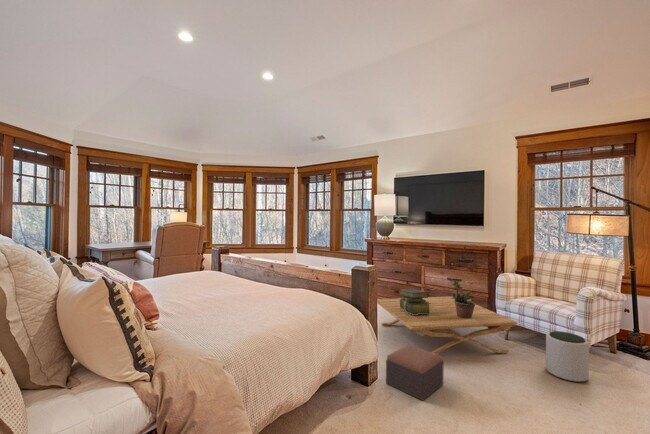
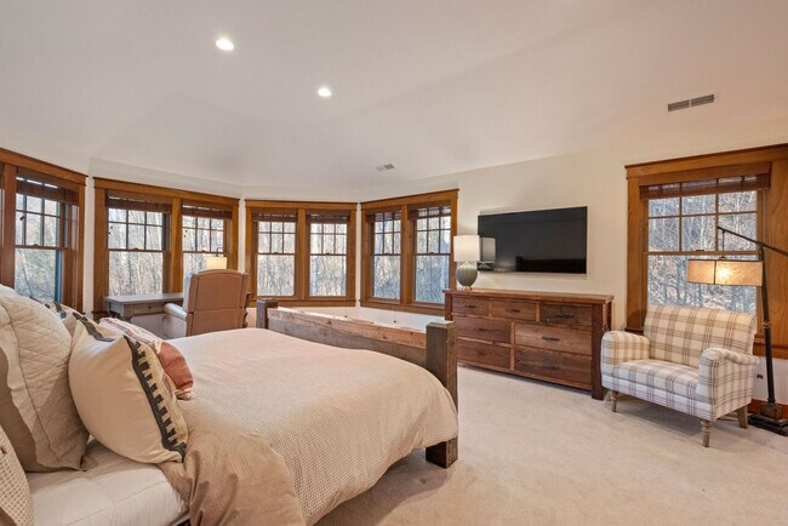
- plant pot (566, 355)
- footstool (414, 369)
- coffee table (437, 323)
- stack of books (413, 300)
- potted plant (464, 297)
